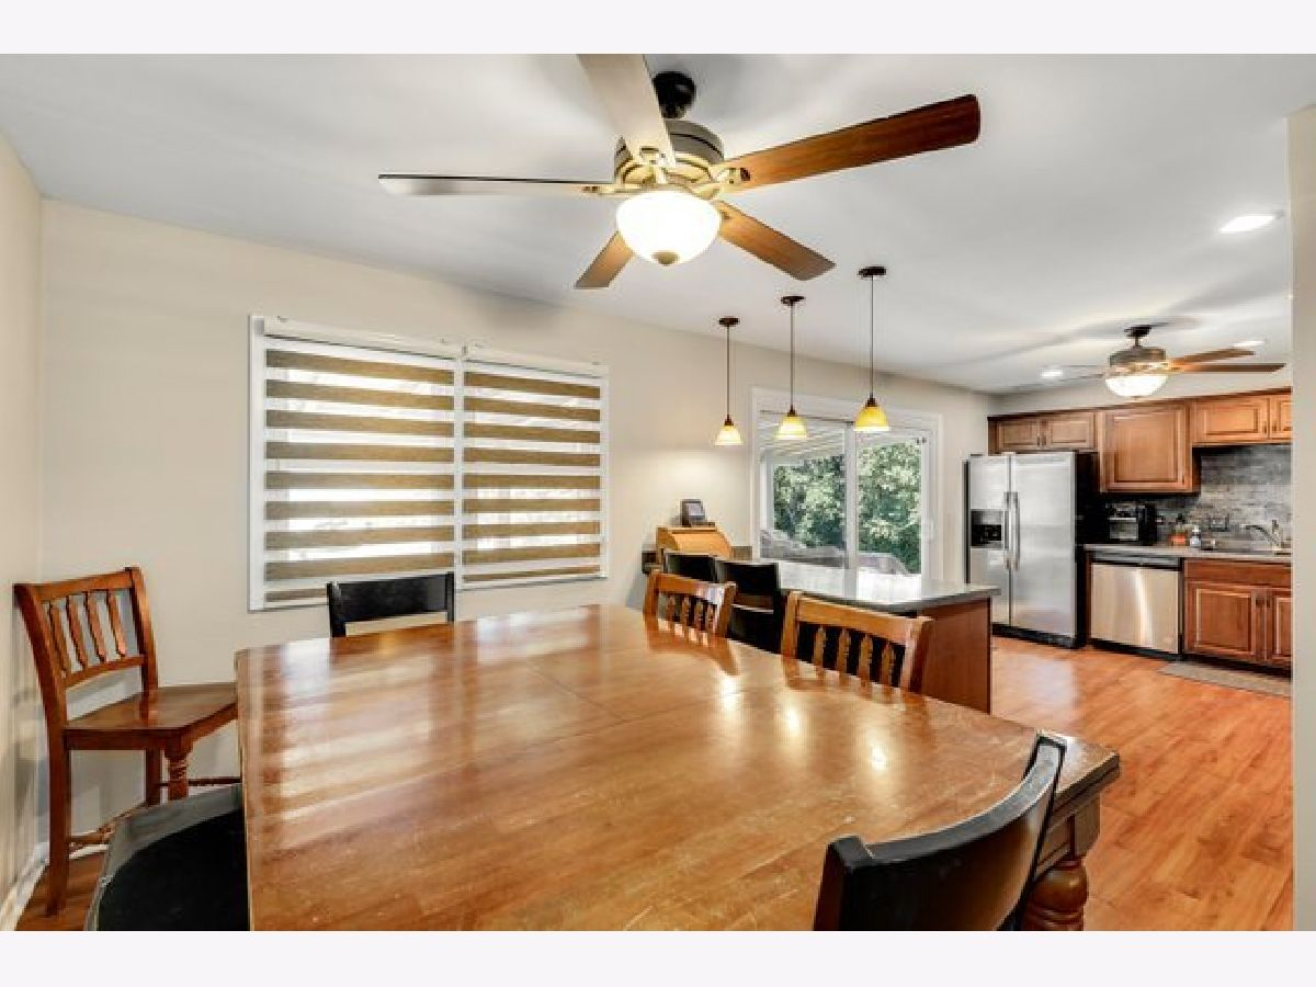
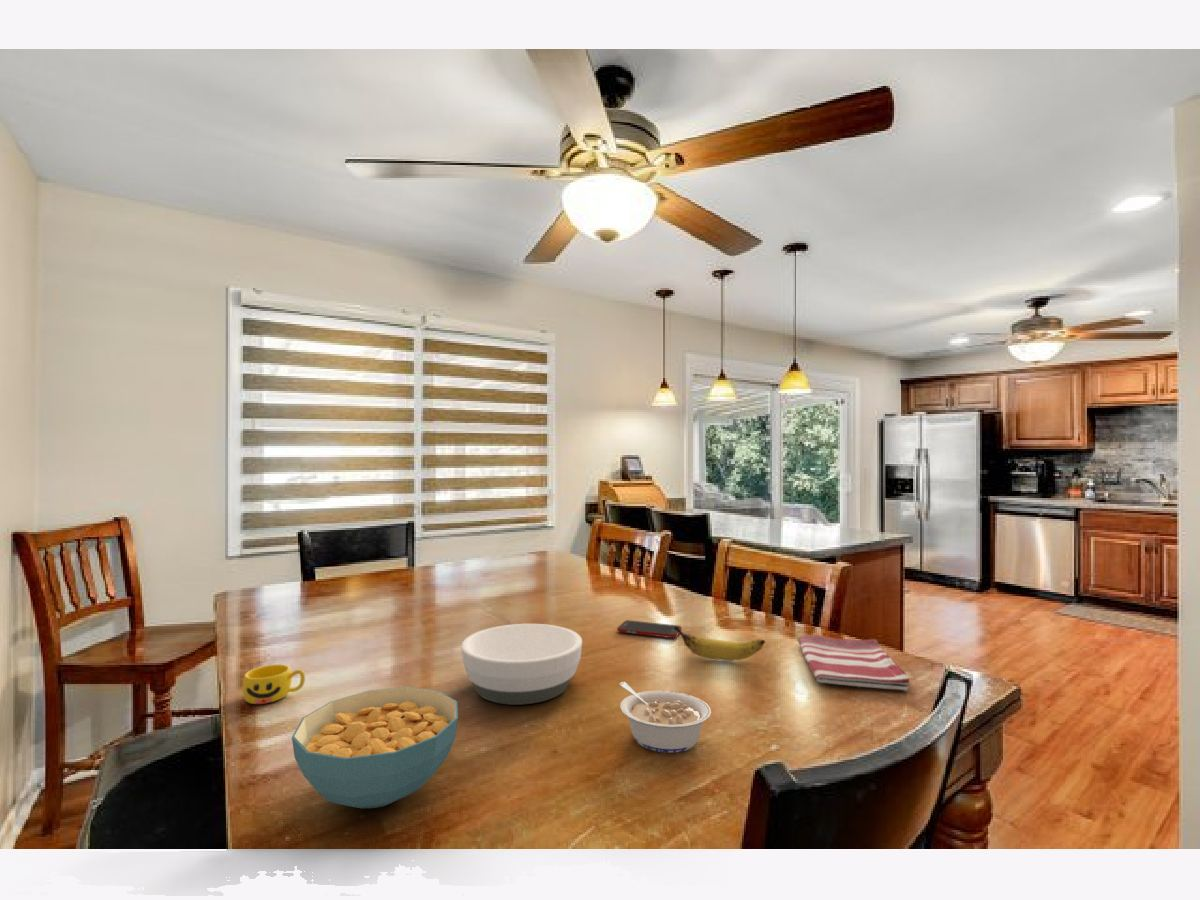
+ dish towel (848, 659)
+ bowl (522, 662)
+ banana (718, 644)
+ legume (661, 719)
+ cup (274, 683)
+ cereal bowl (379, 755)
+ cell phone (649, 629)
